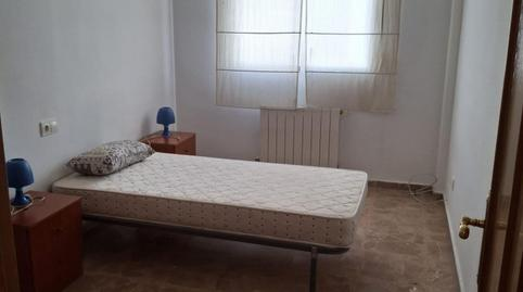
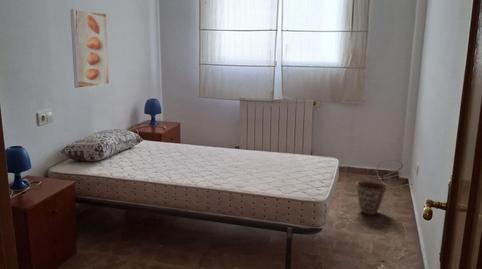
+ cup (370, 198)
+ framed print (91, 49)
